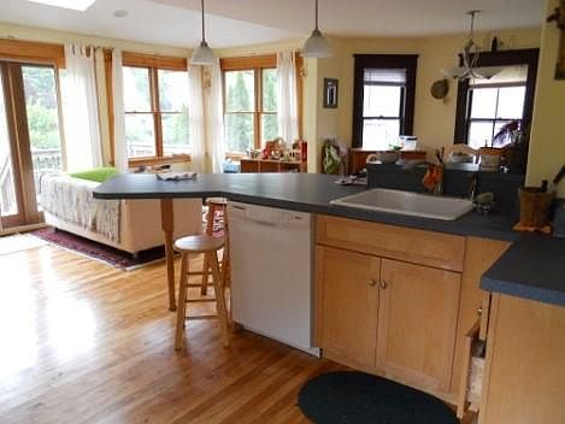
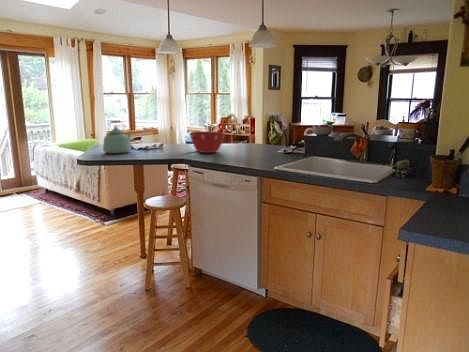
+ kettle (118, 136)
+ mixing bowl (207, 142)
